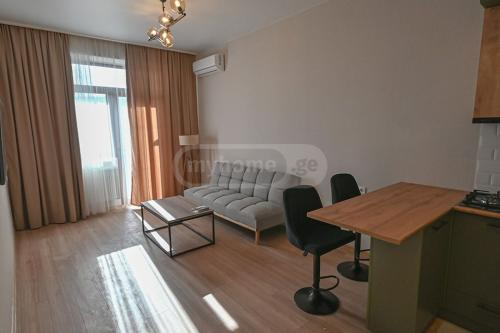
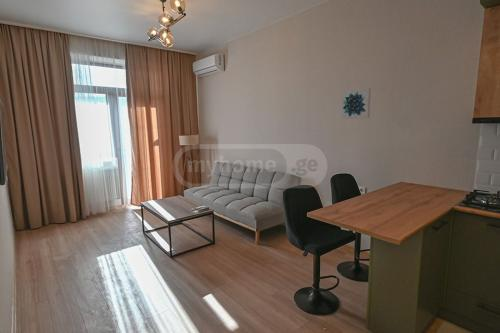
+ wall art (355, 104)
